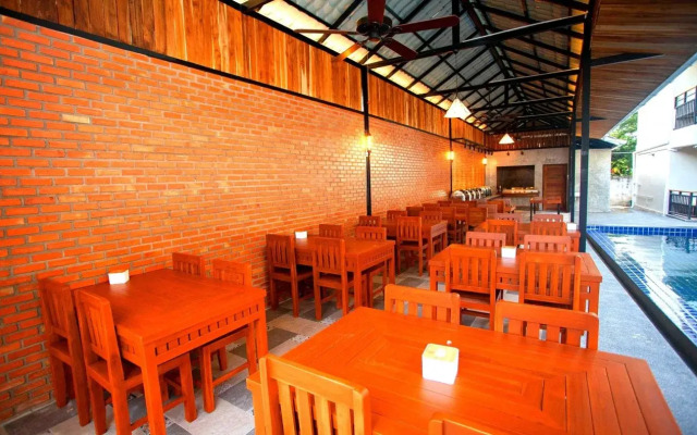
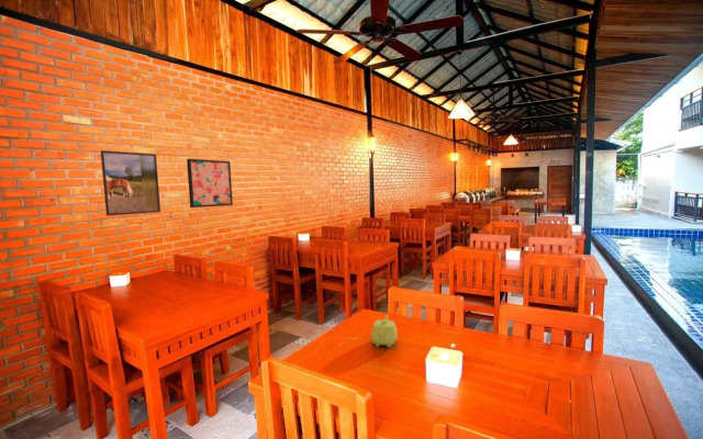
+ teapot (384, 330)
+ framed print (132, 183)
+ wall art (211, 183)
